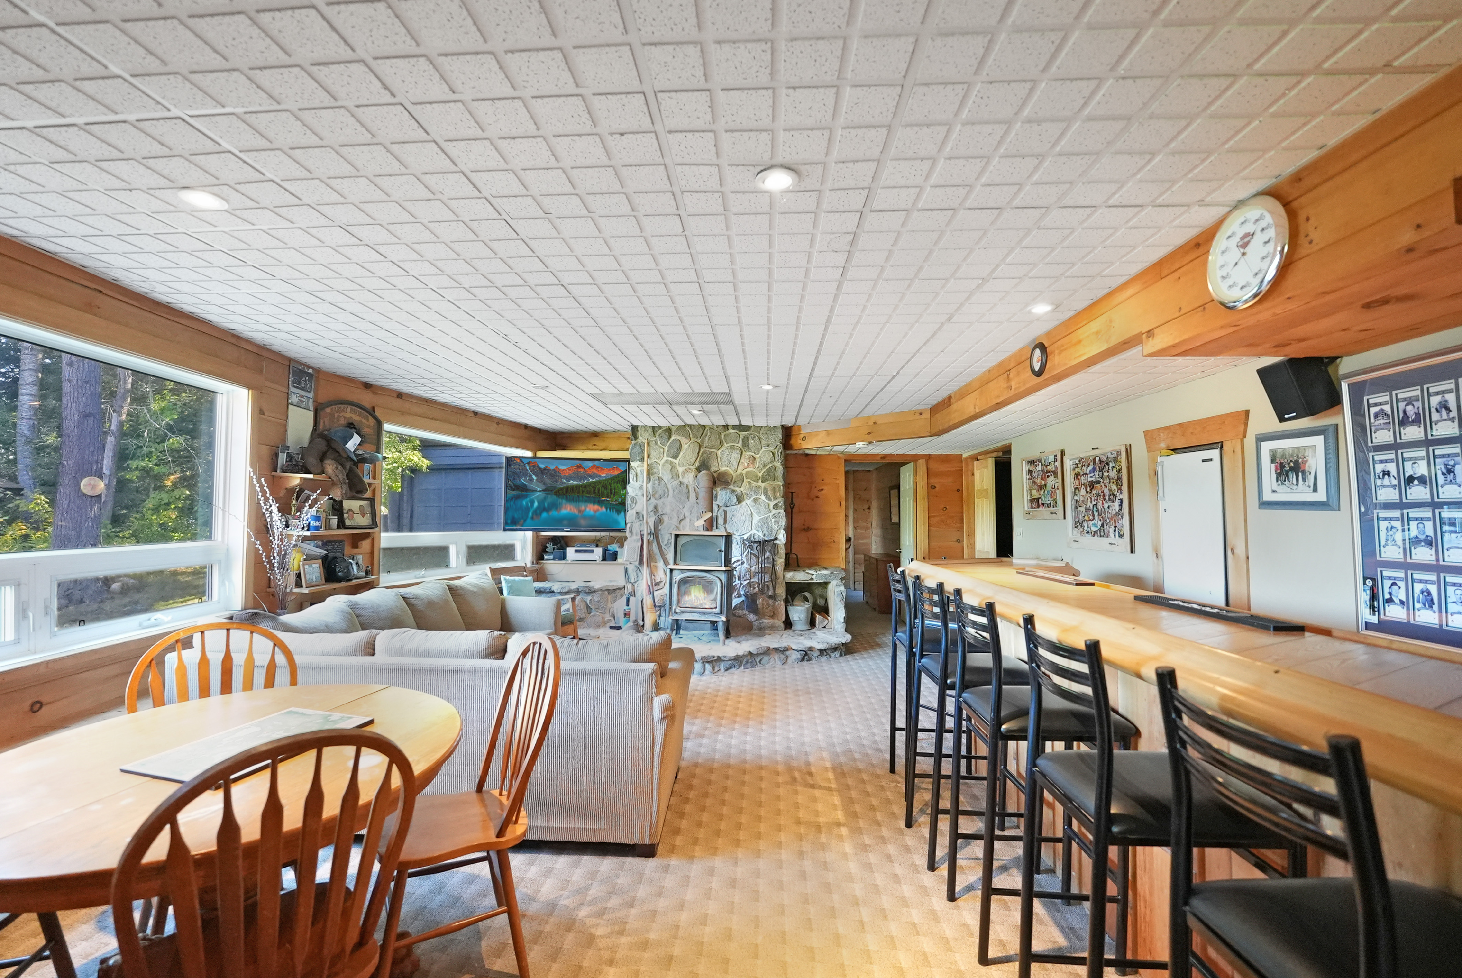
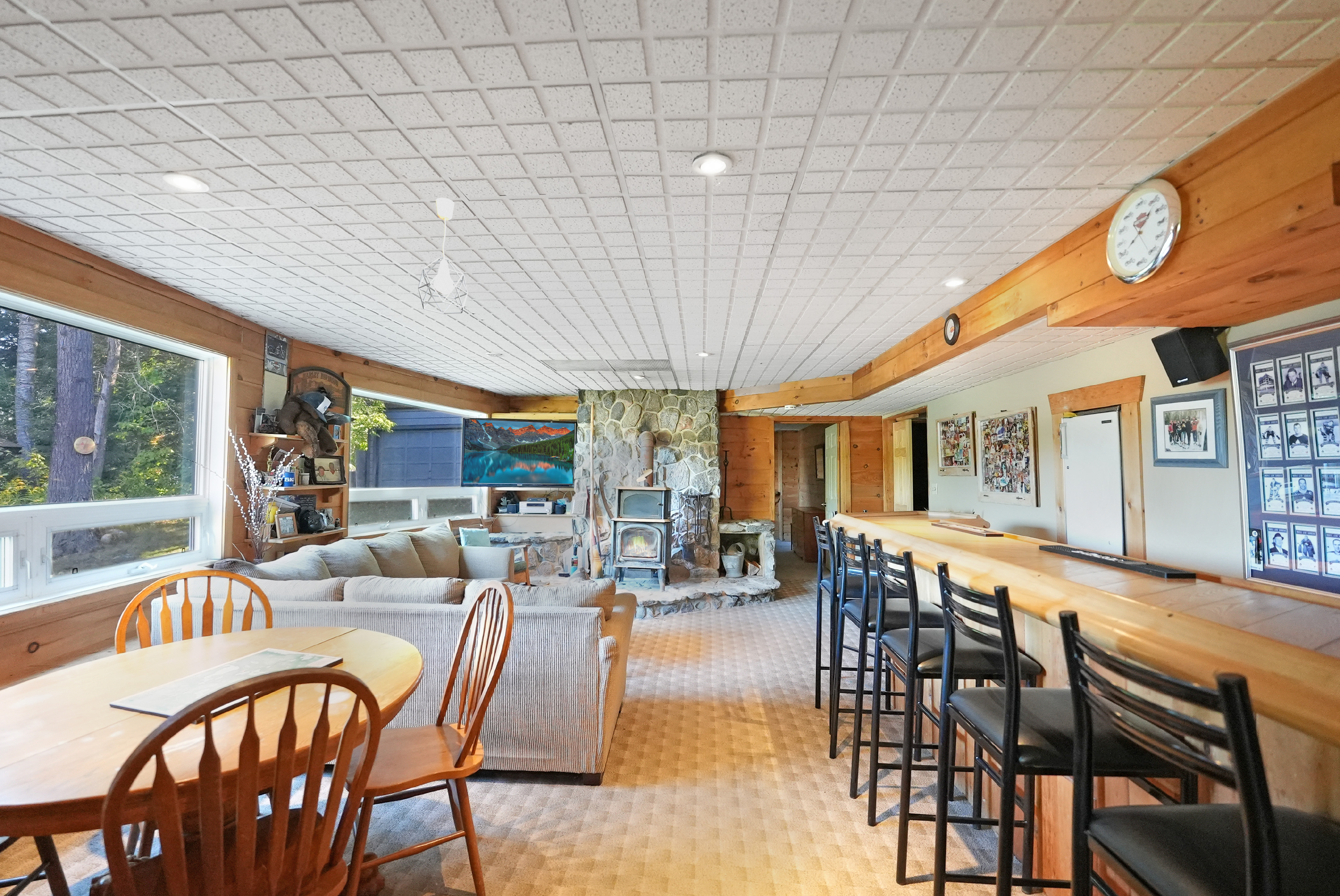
+ pendant light (444, 255)
